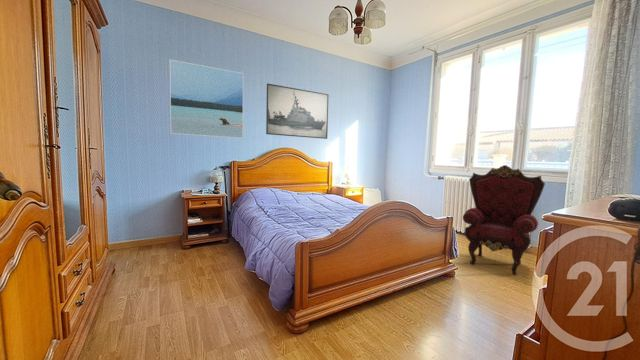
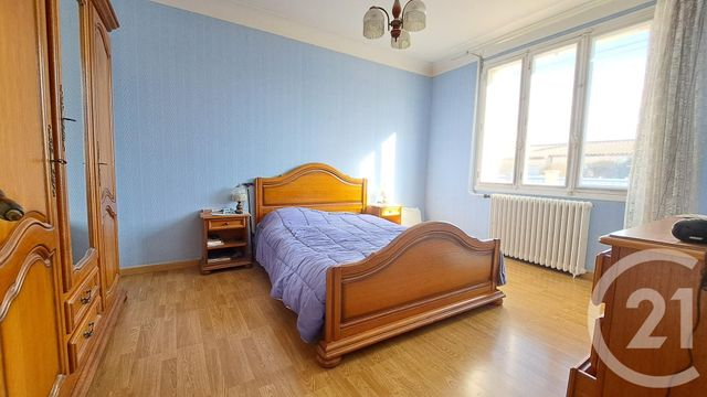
- armchair (499, 215)
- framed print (299, 113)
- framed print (208, 101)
